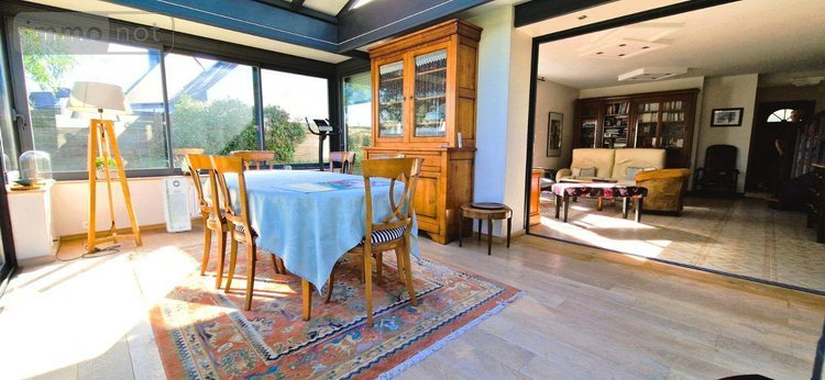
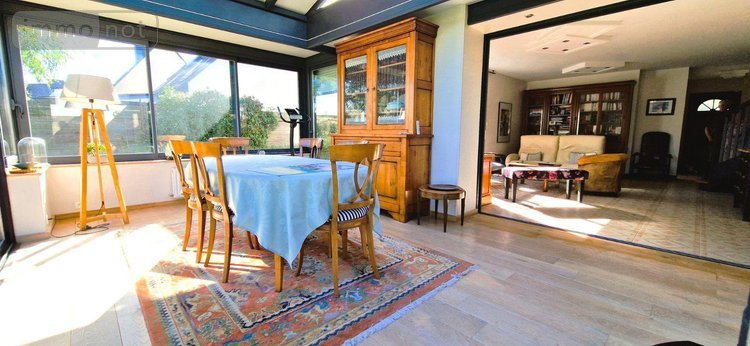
- air purifier (175, 203)
